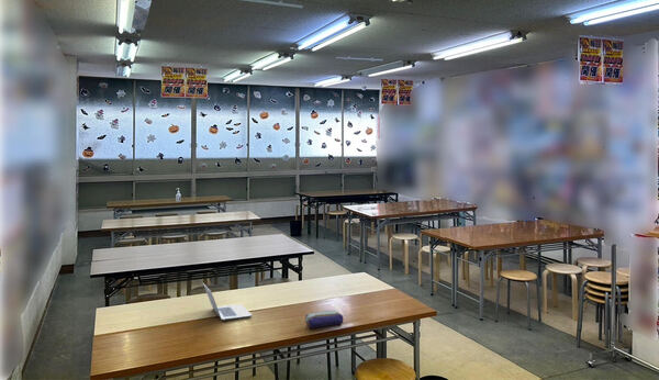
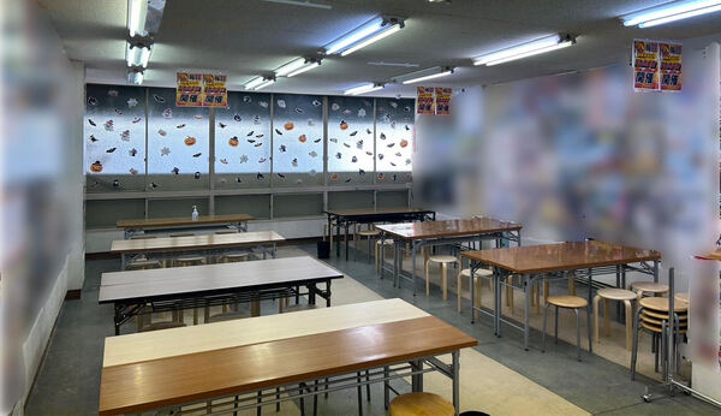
- laptop (226, 305)
- pencil case (324, 318)
